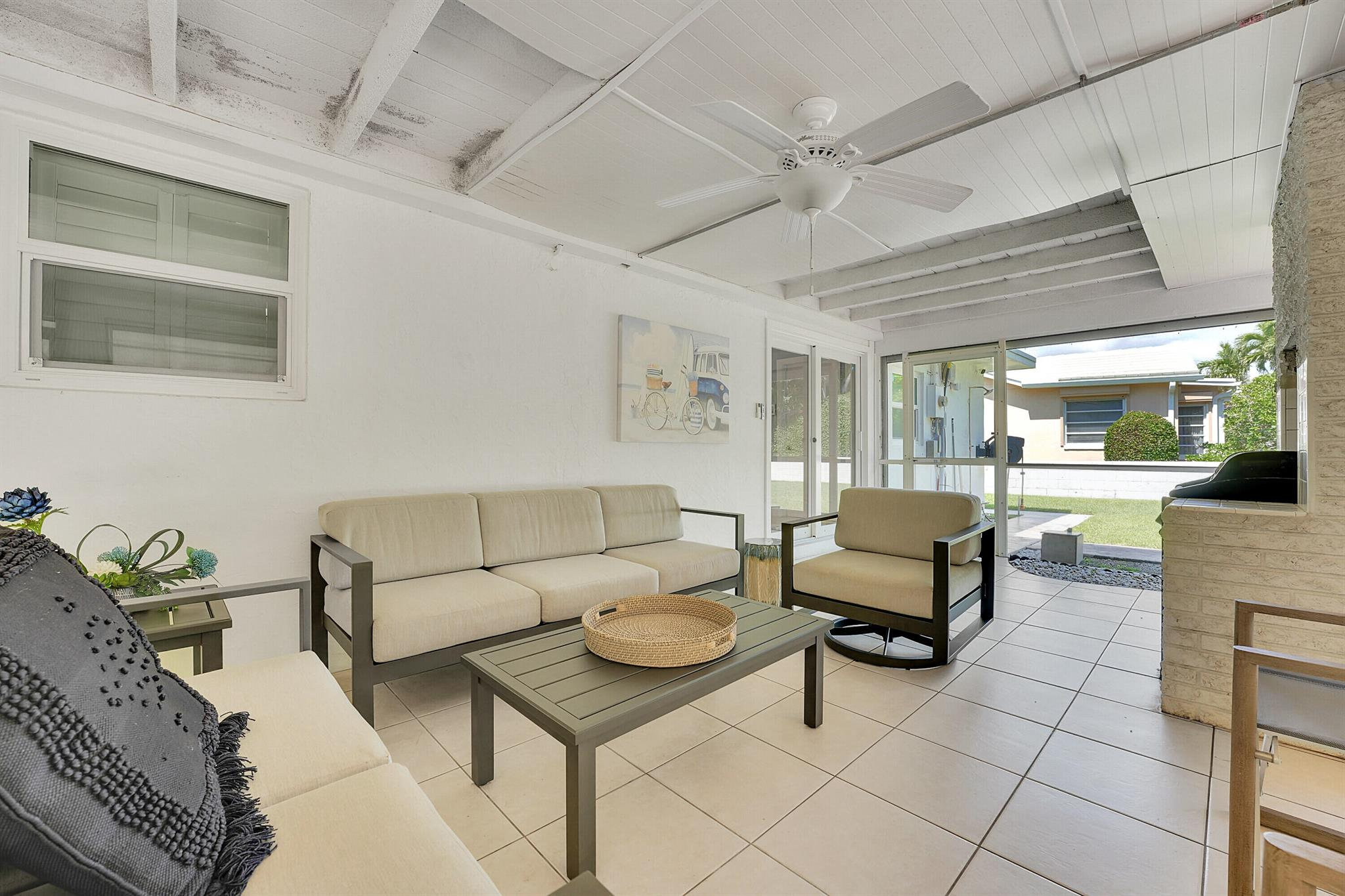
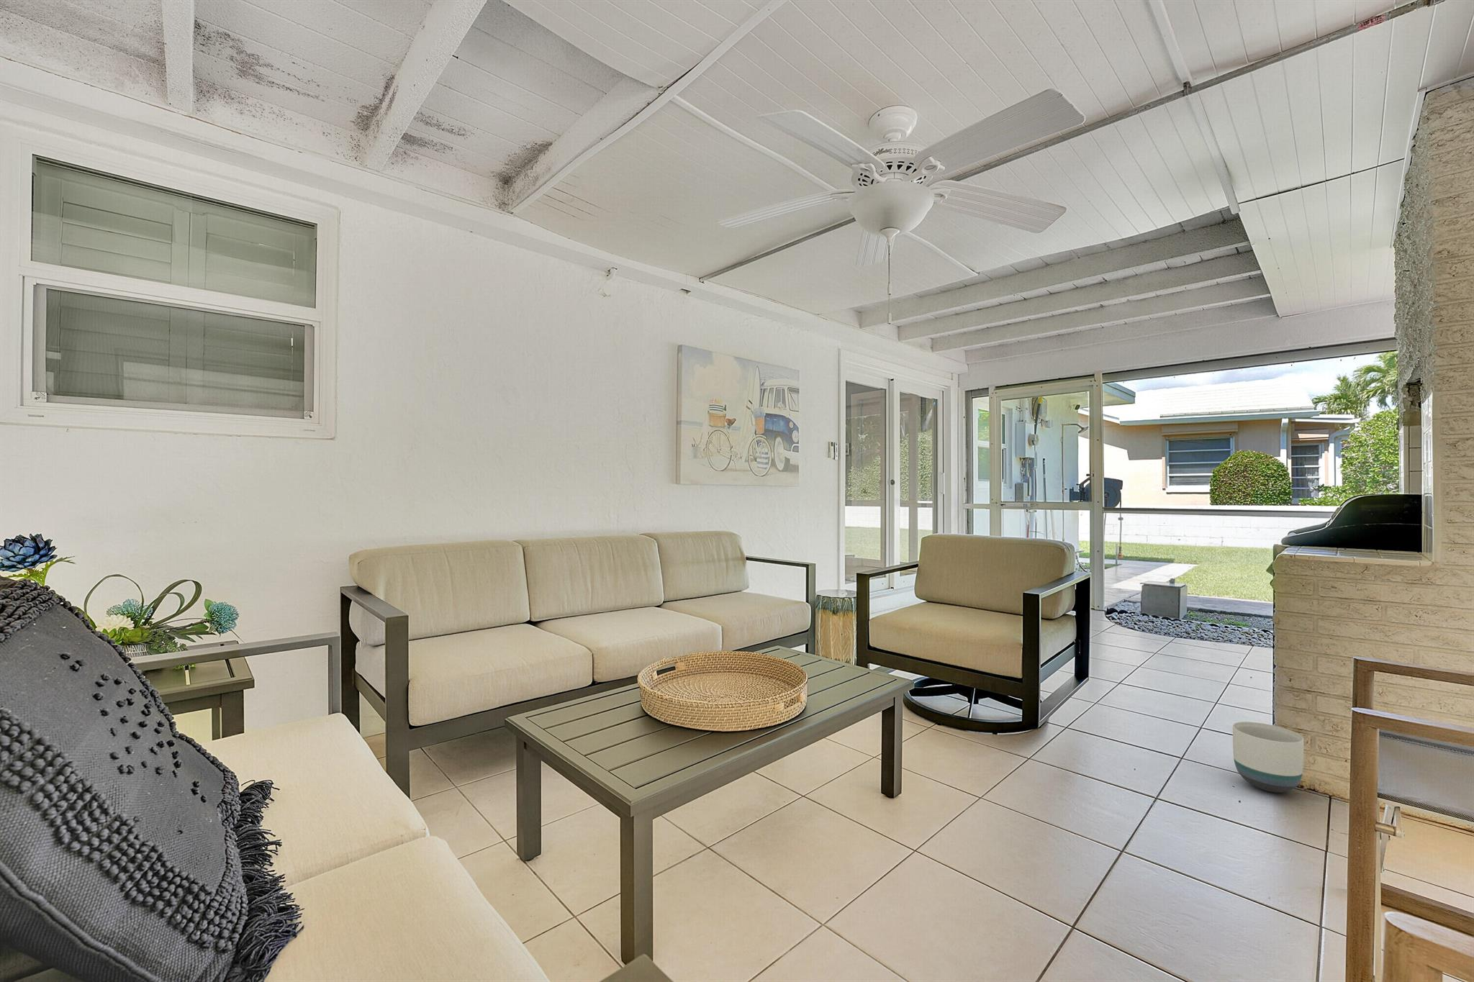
+ planter (1267, 760)
